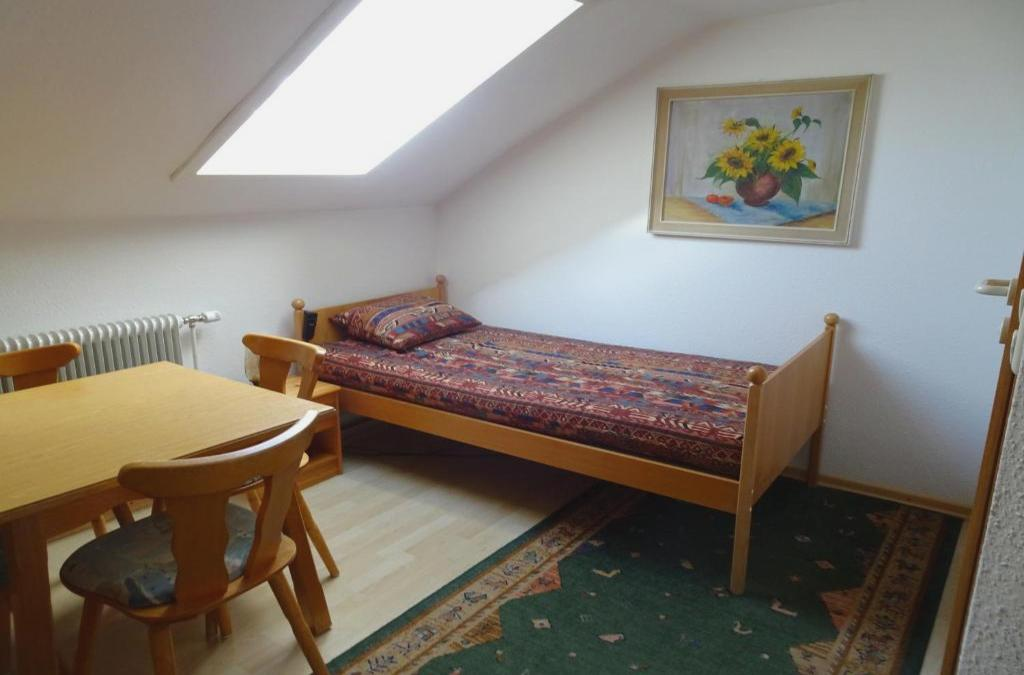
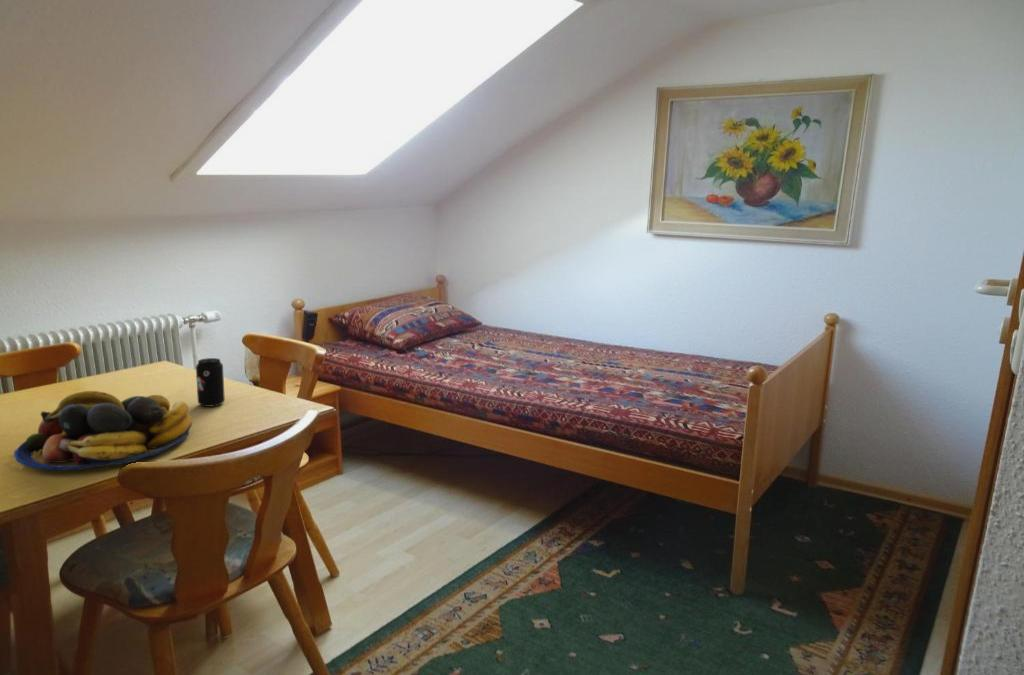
+ fruit bowl (103, 417)
+ beverage can (210, 382)
